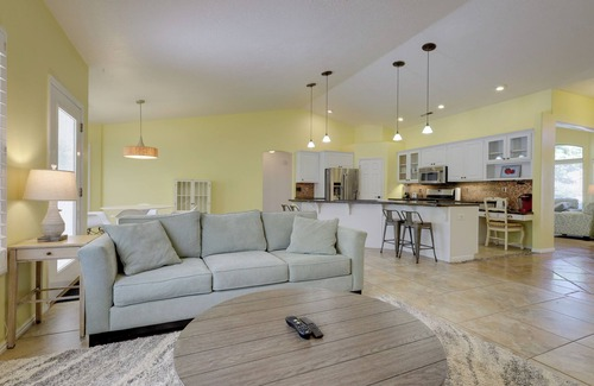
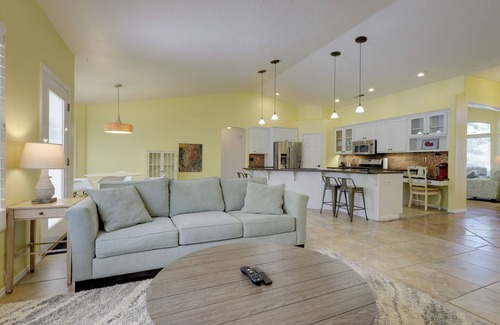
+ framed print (190, 157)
